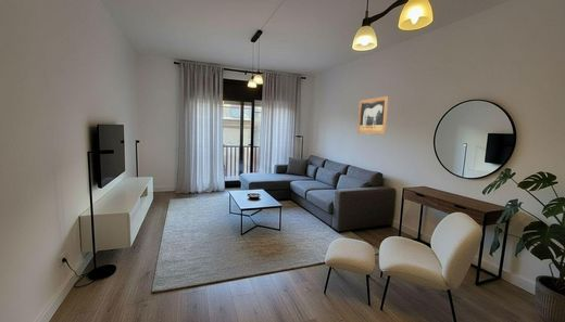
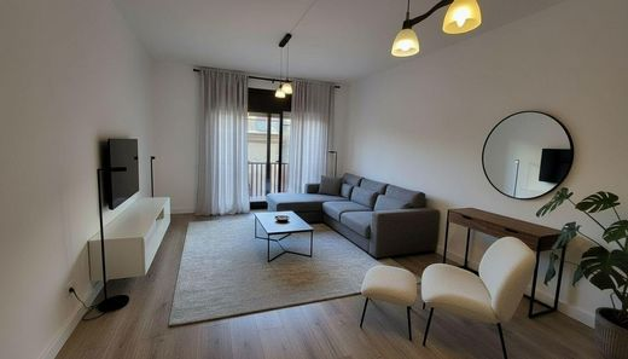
- wall art (372, 116)
